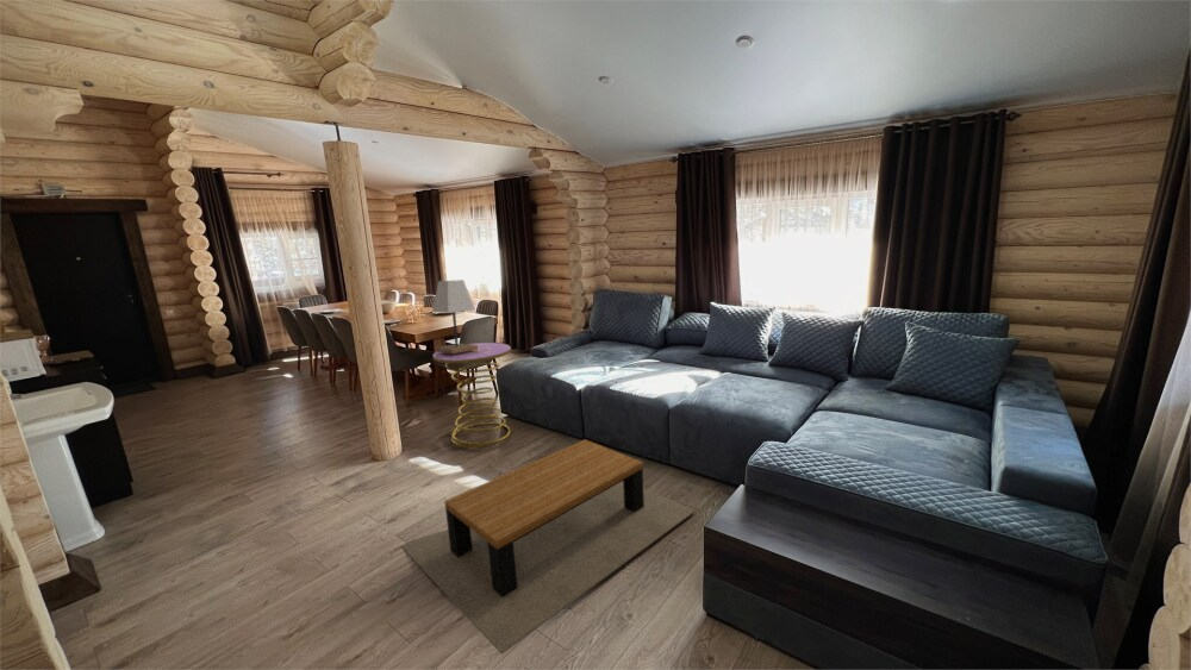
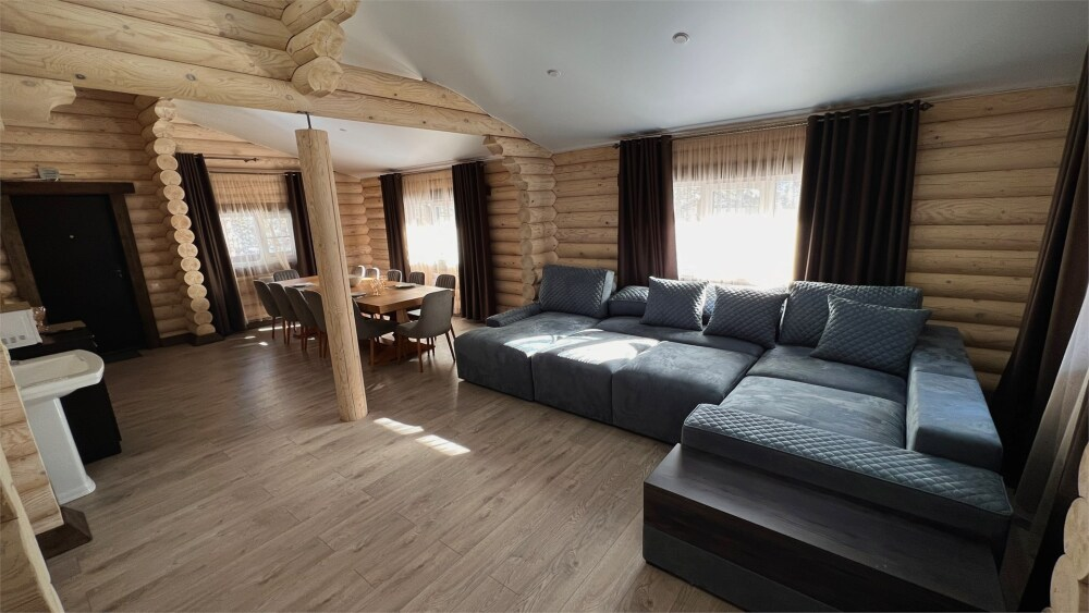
- lamp (453, 317)
- side table (476, 393)
- coffee table (550, 505)
